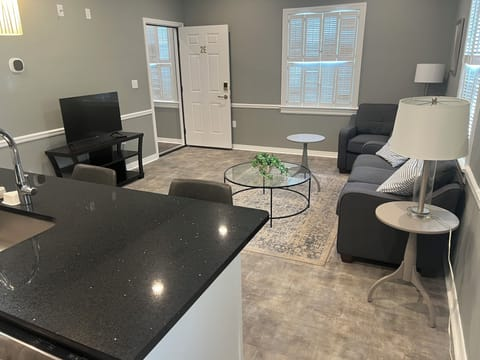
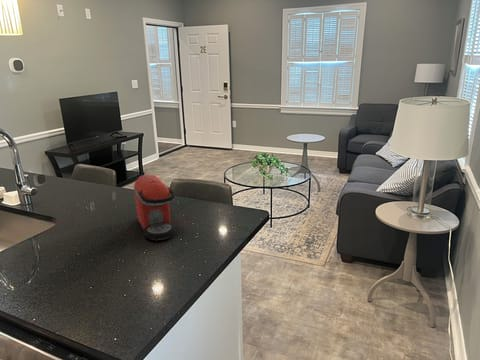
+ coffee maker (154, 204)
